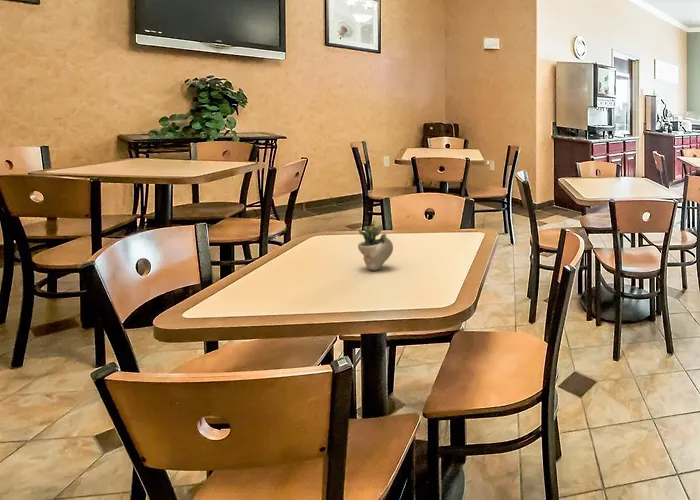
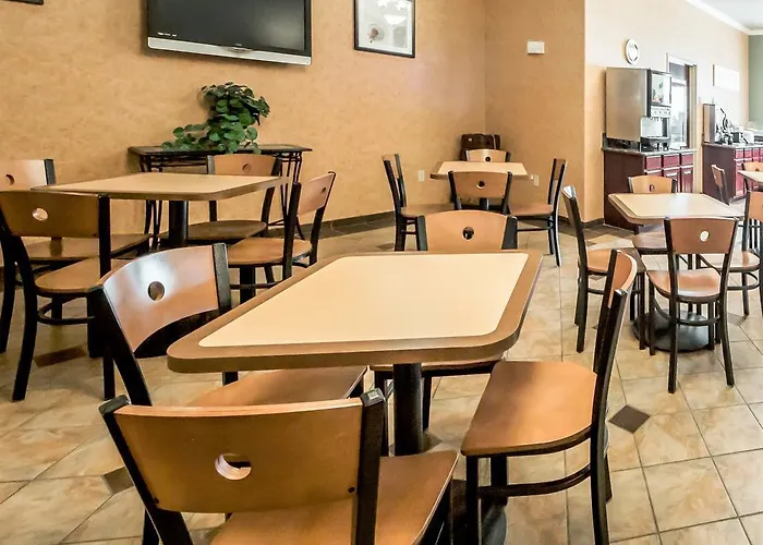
- succulent plant (386, 243)
